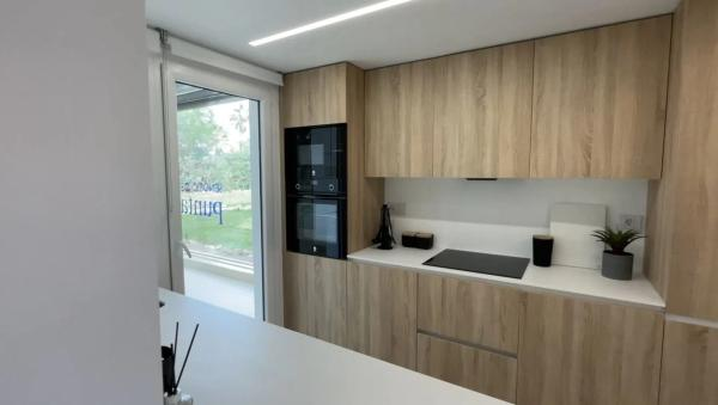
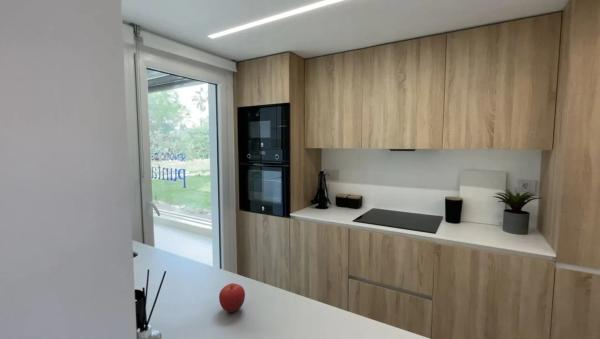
+ fruit (232, 296)
